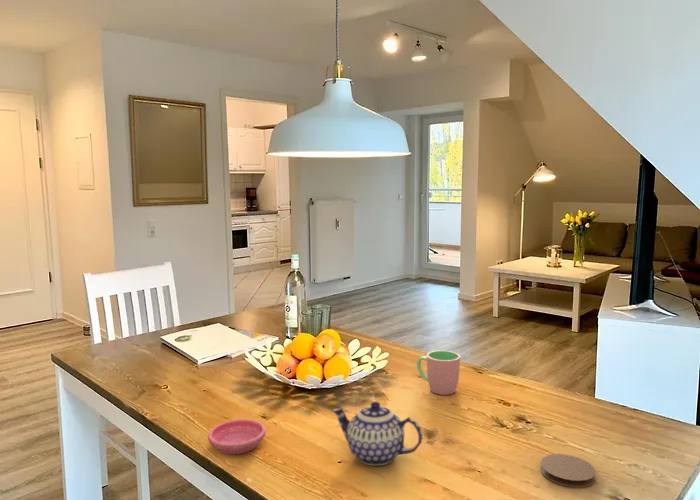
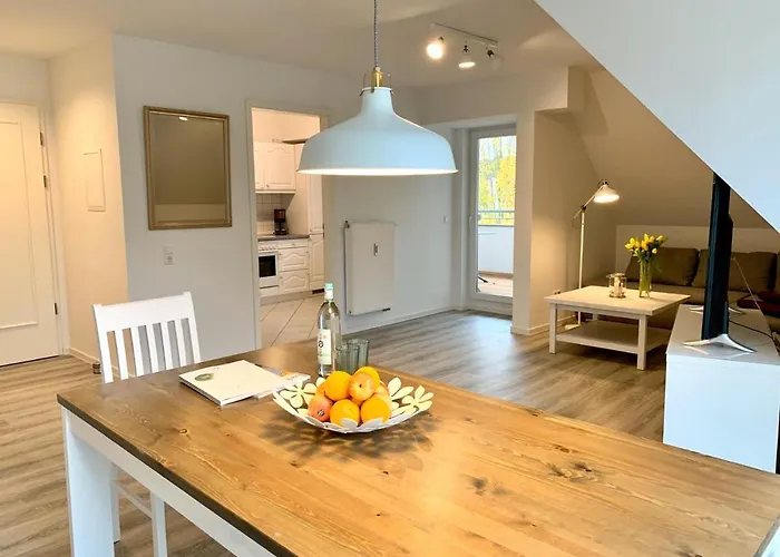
- coaster (567, 469)
- saucer (237, 437)
- cup (437, 371)
- teapot (375, 429)
